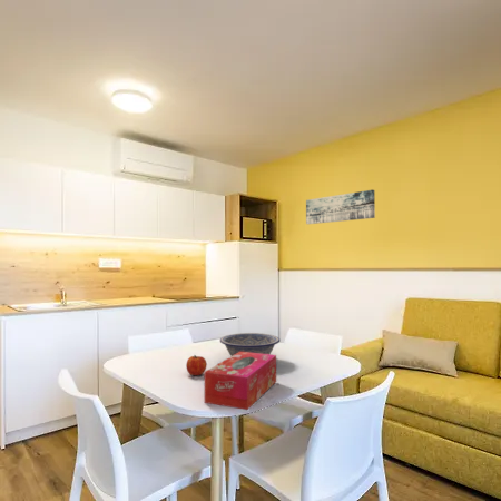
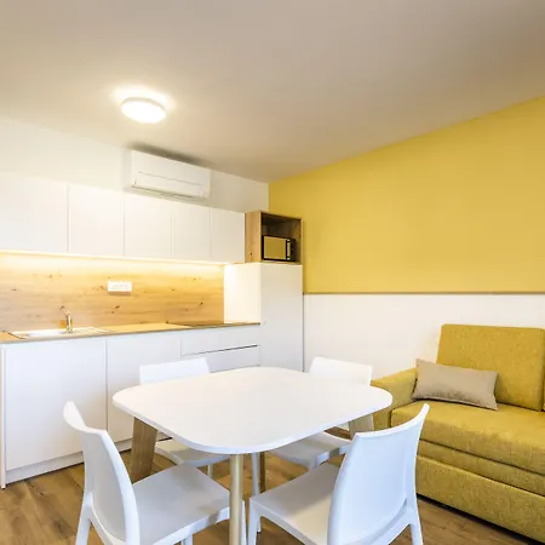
- wall art (337, 208)
- fruit (196, 364)
- tissue box (243, 376)
- decorative bowl (249, 350)
